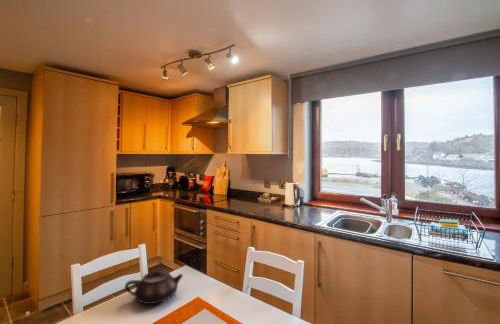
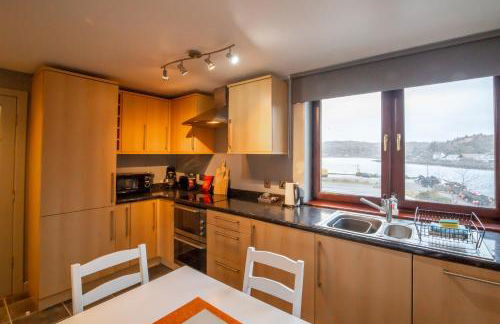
- teapot (155, 283)
